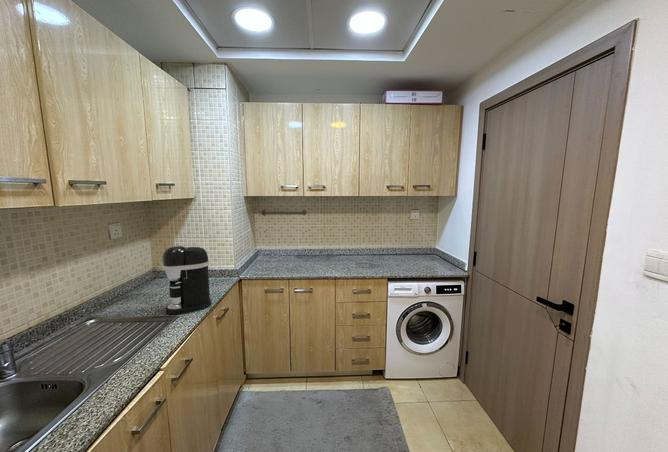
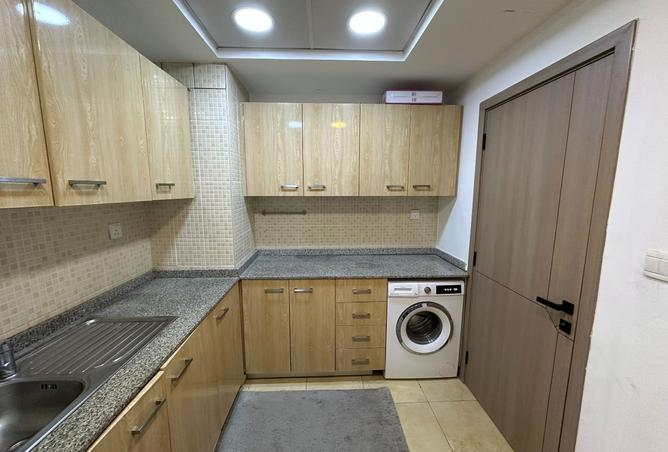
- coffee maker (187, 276)
